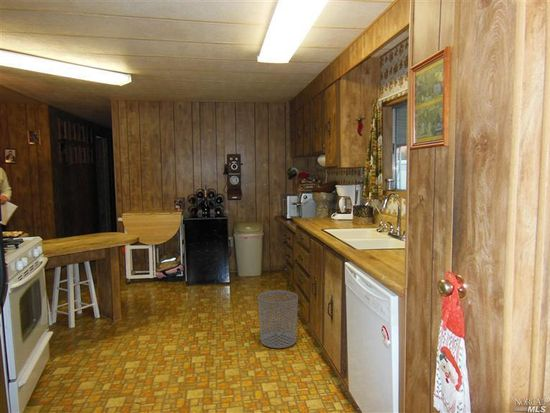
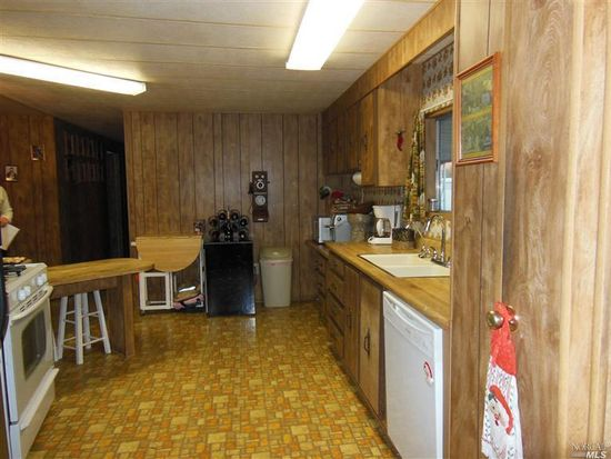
- waste bin (278, 318)
